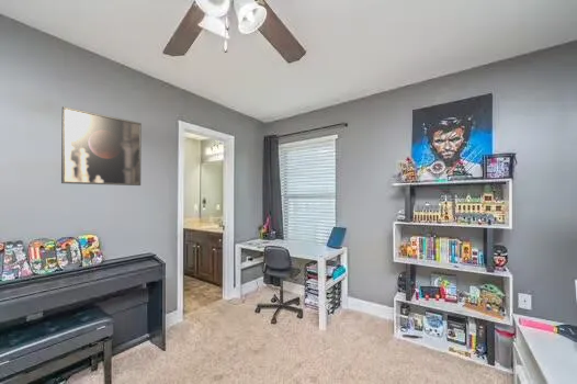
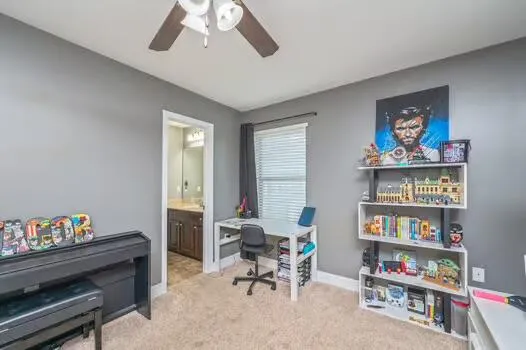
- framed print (105, 149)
